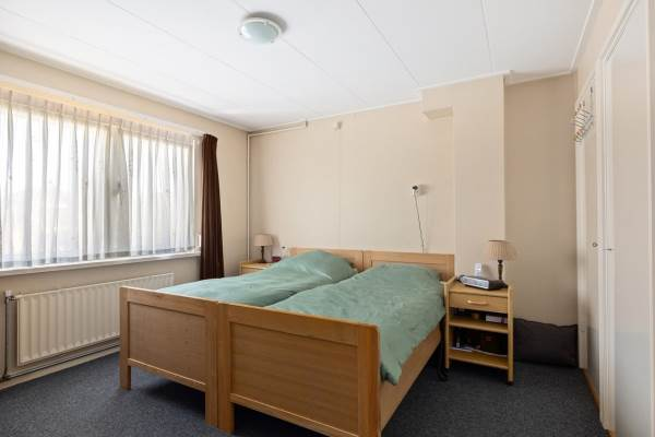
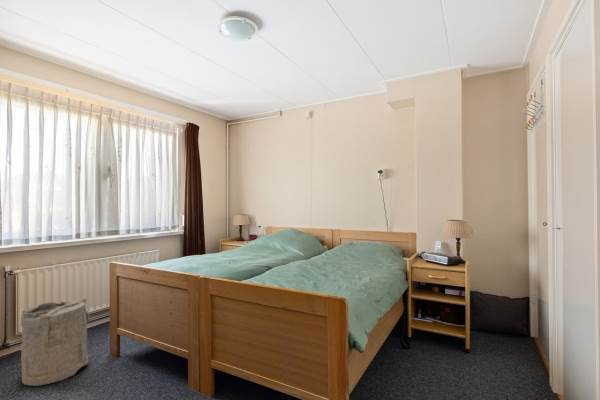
+ laundry hamper (59, 336)
